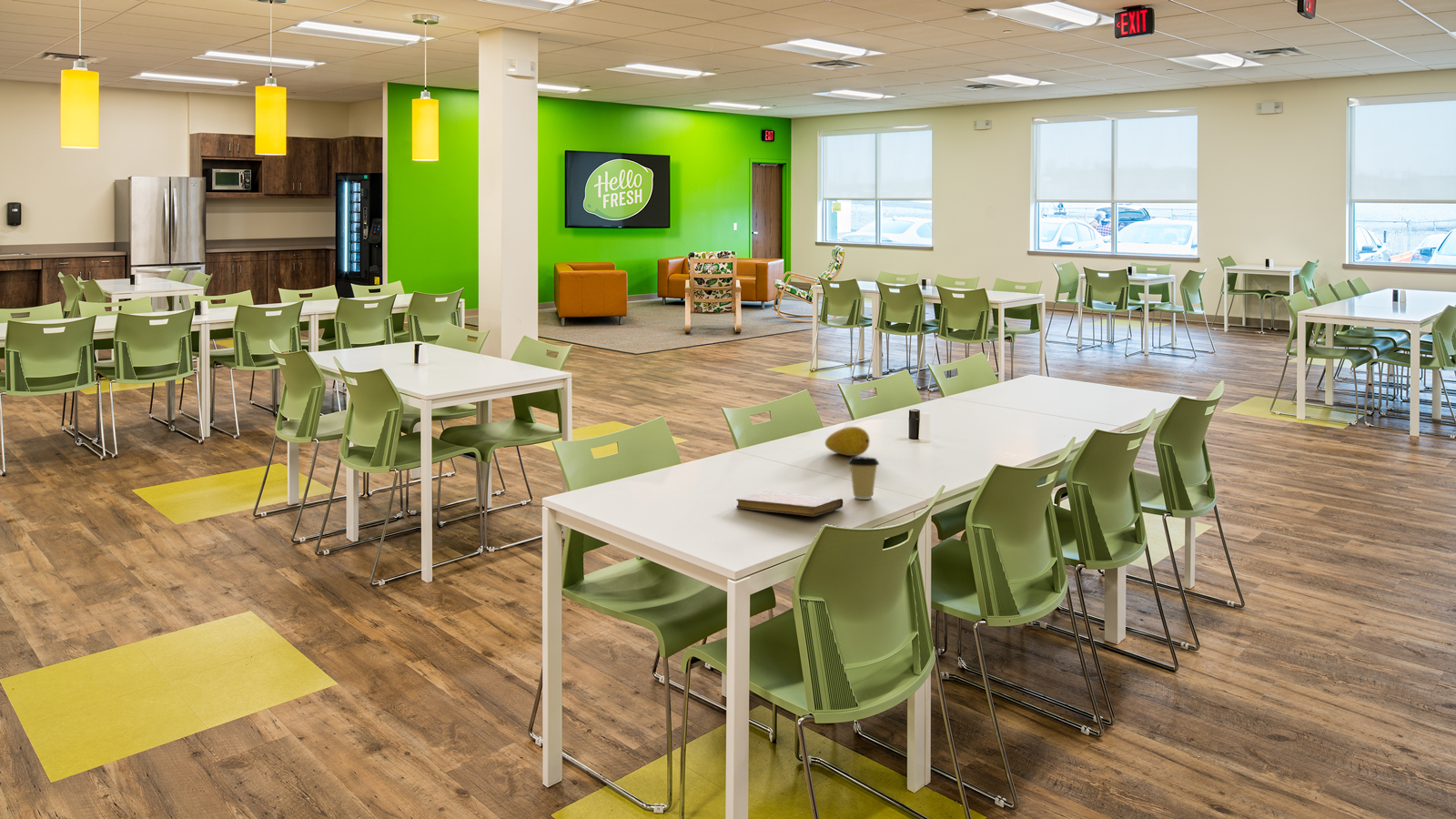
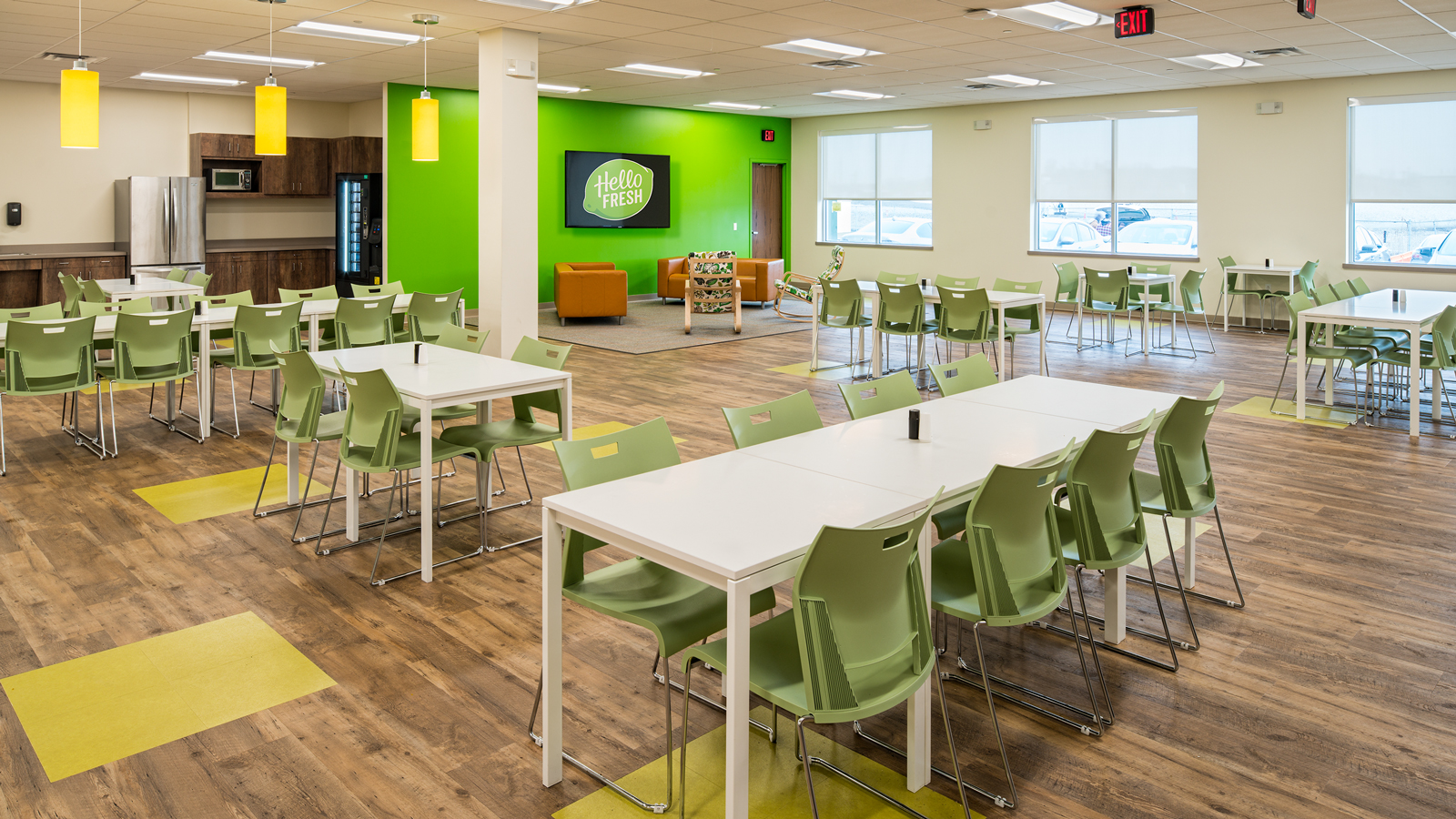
- coffee cup (863, 477)
- fruit (846, 440)
- notebook (789, 502)
